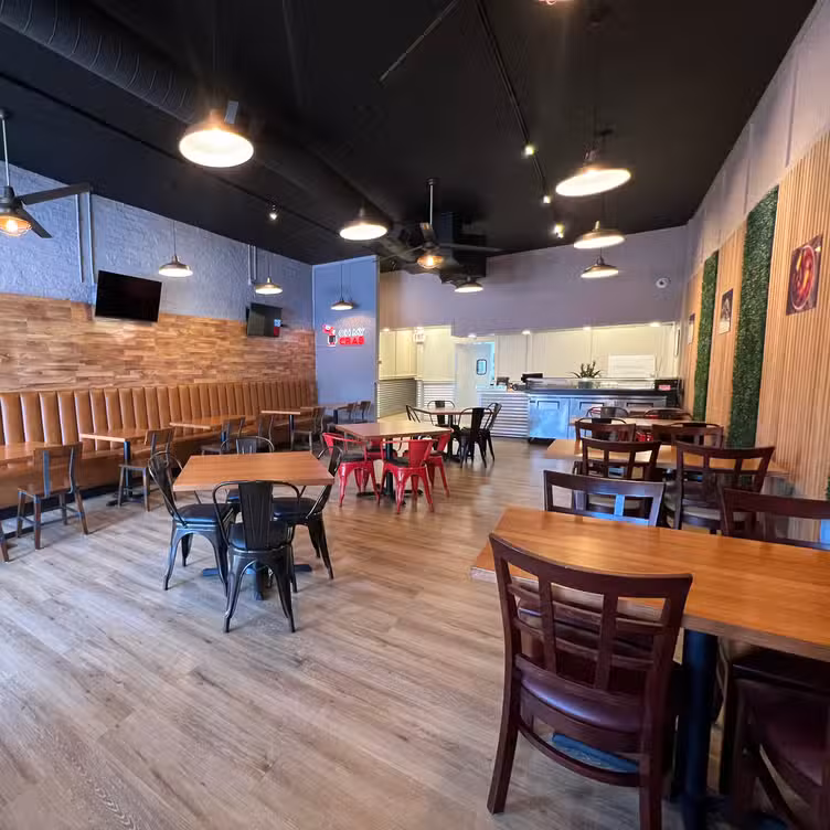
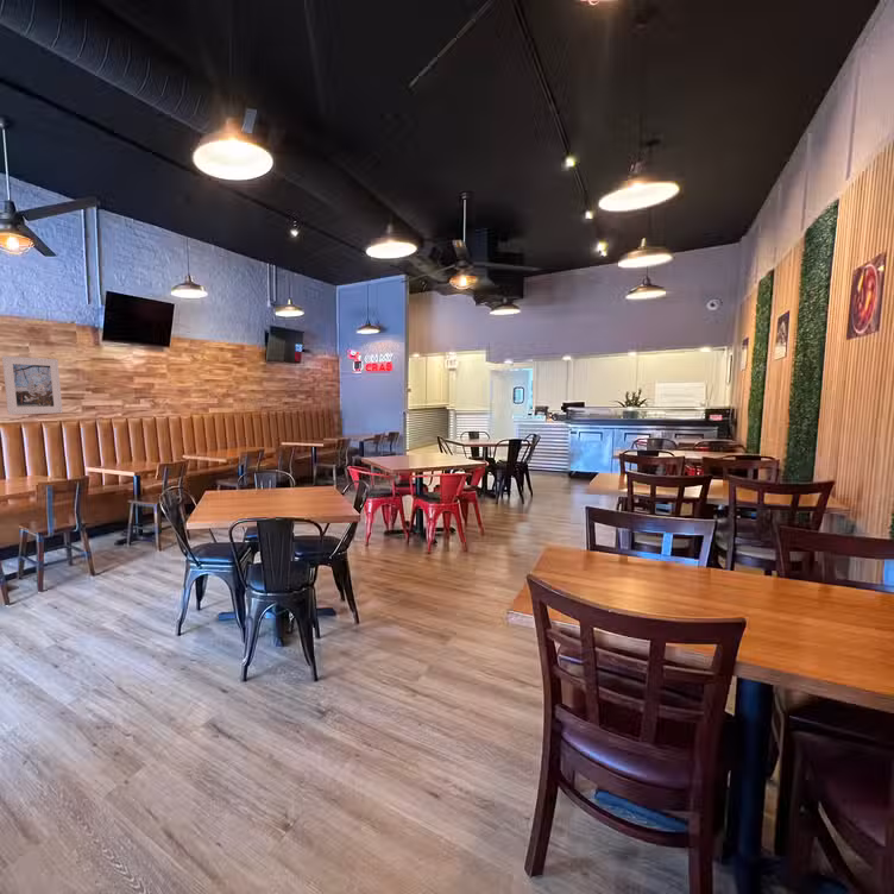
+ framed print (33, 385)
